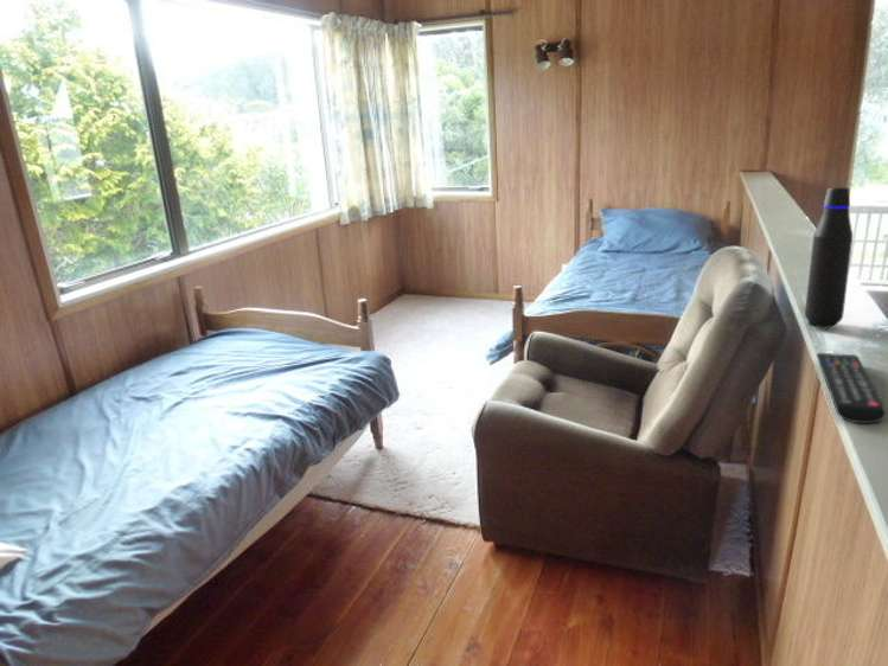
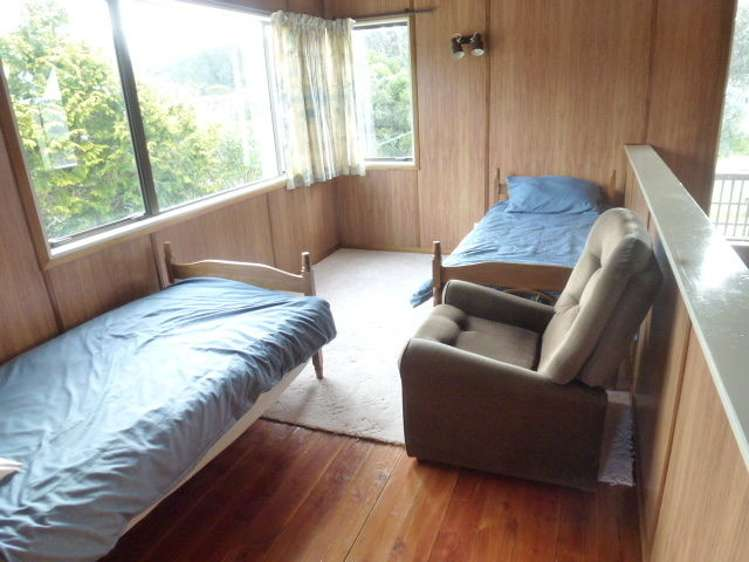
- remote control (847, 383)
- water bottle (830, 260)
